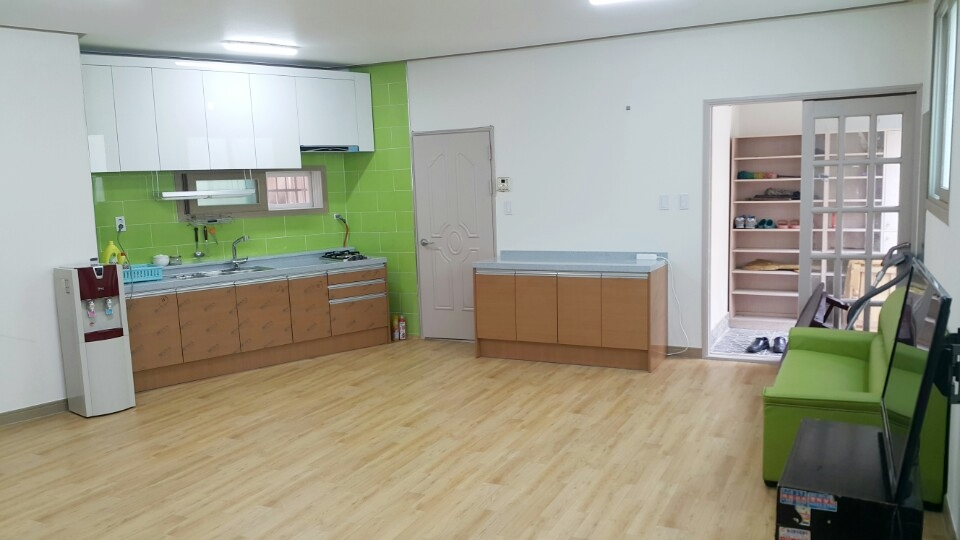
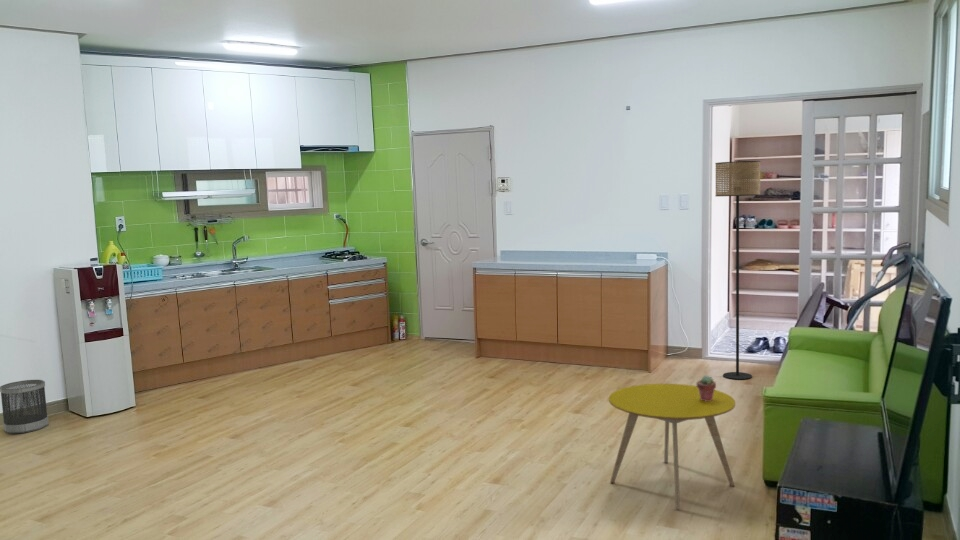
+ potted succulent (706, 387)
+ floor lamp (737, 270)
+ side table (673, 441)
+ wastebasket (24, 406)
